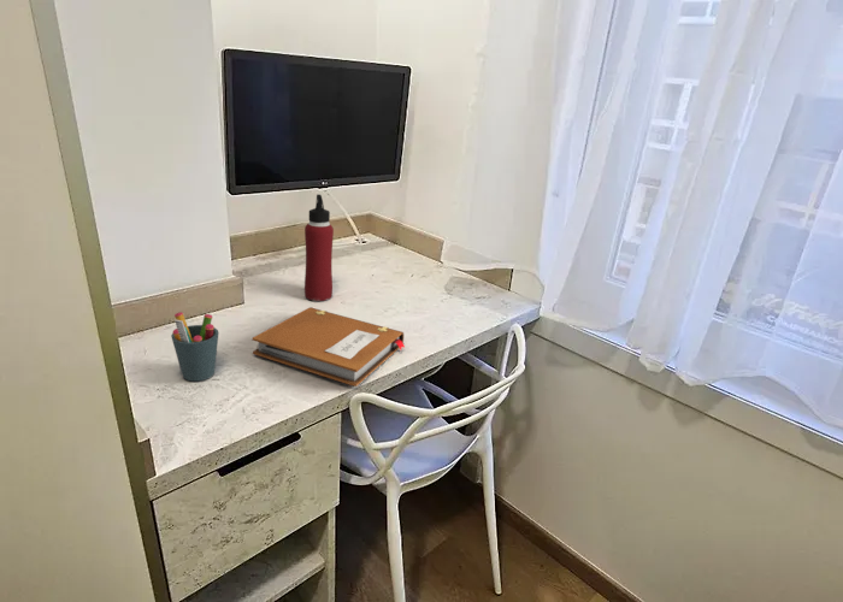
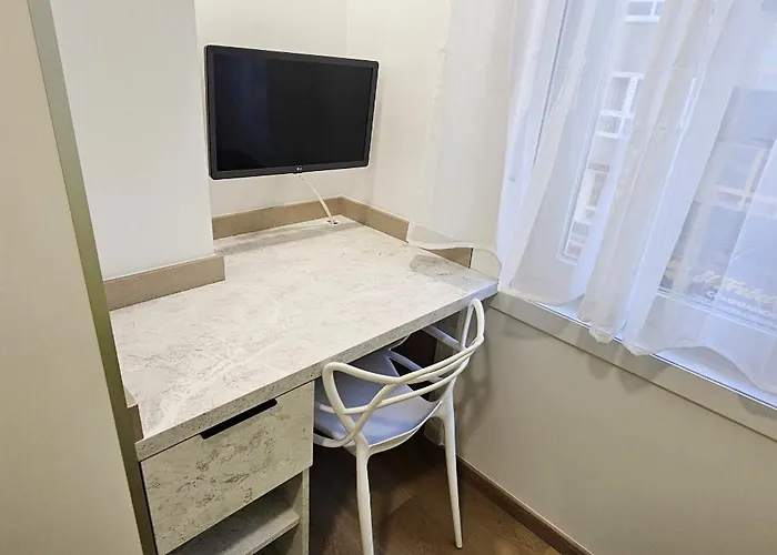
- pen holder (195, 342)
- water bottle (318, 247)
- notebook (334, 342)
